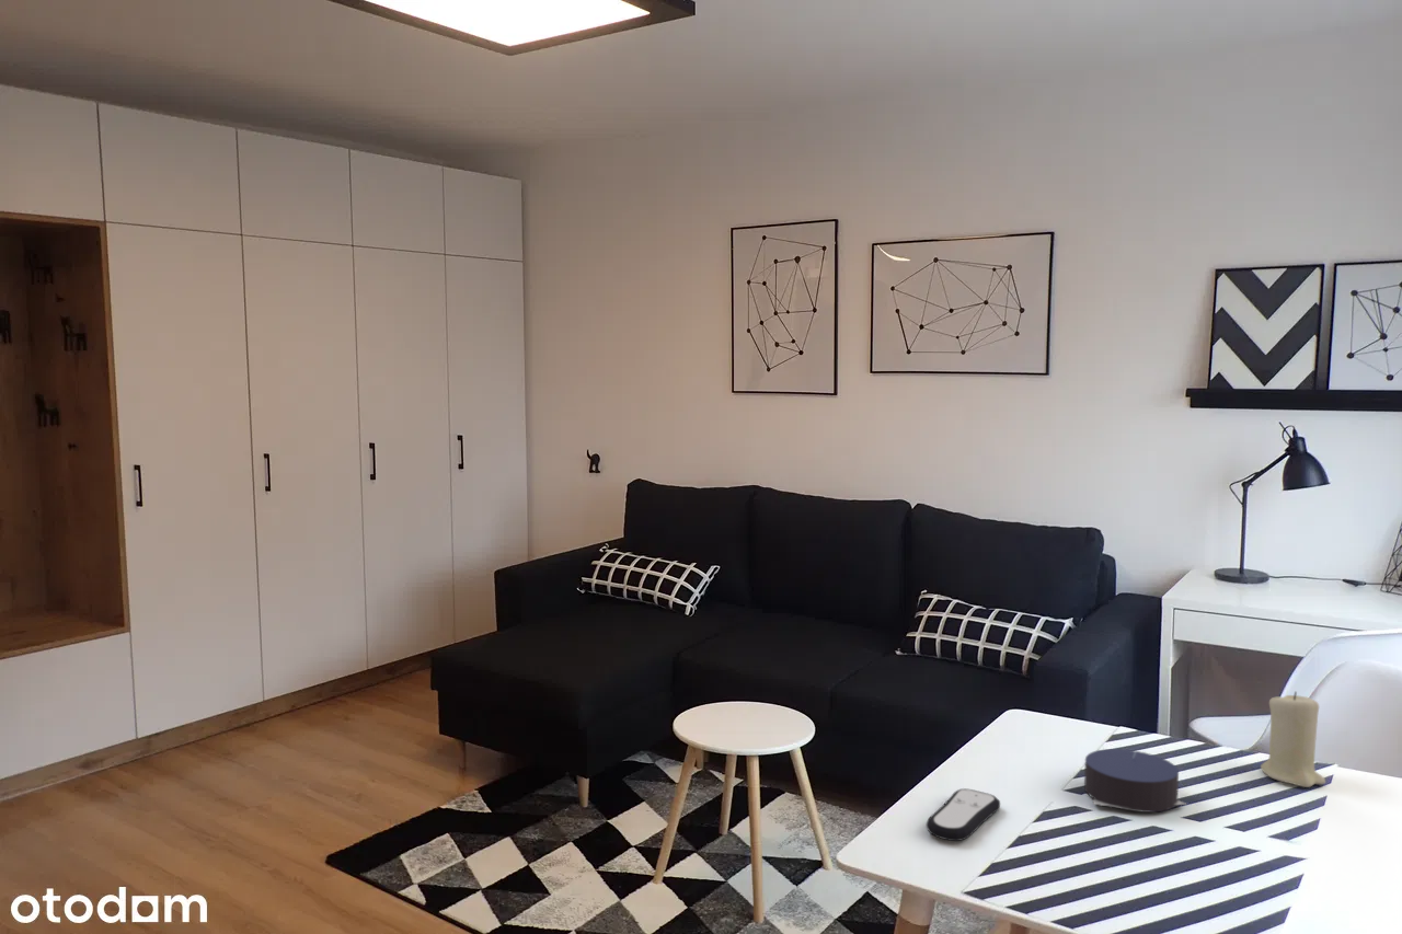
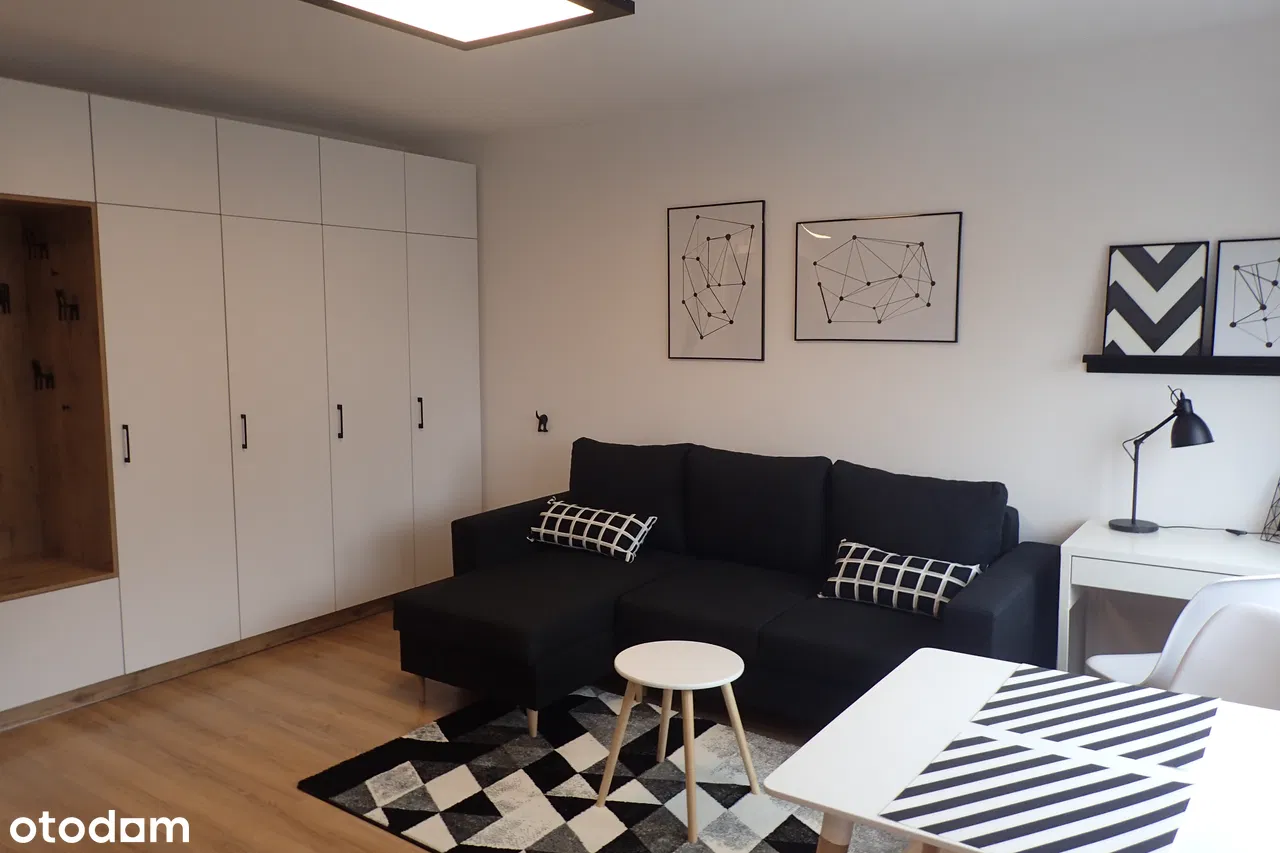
- candle (1294, 734)
- candle (1129, 776)
- remote control (962, 814)
